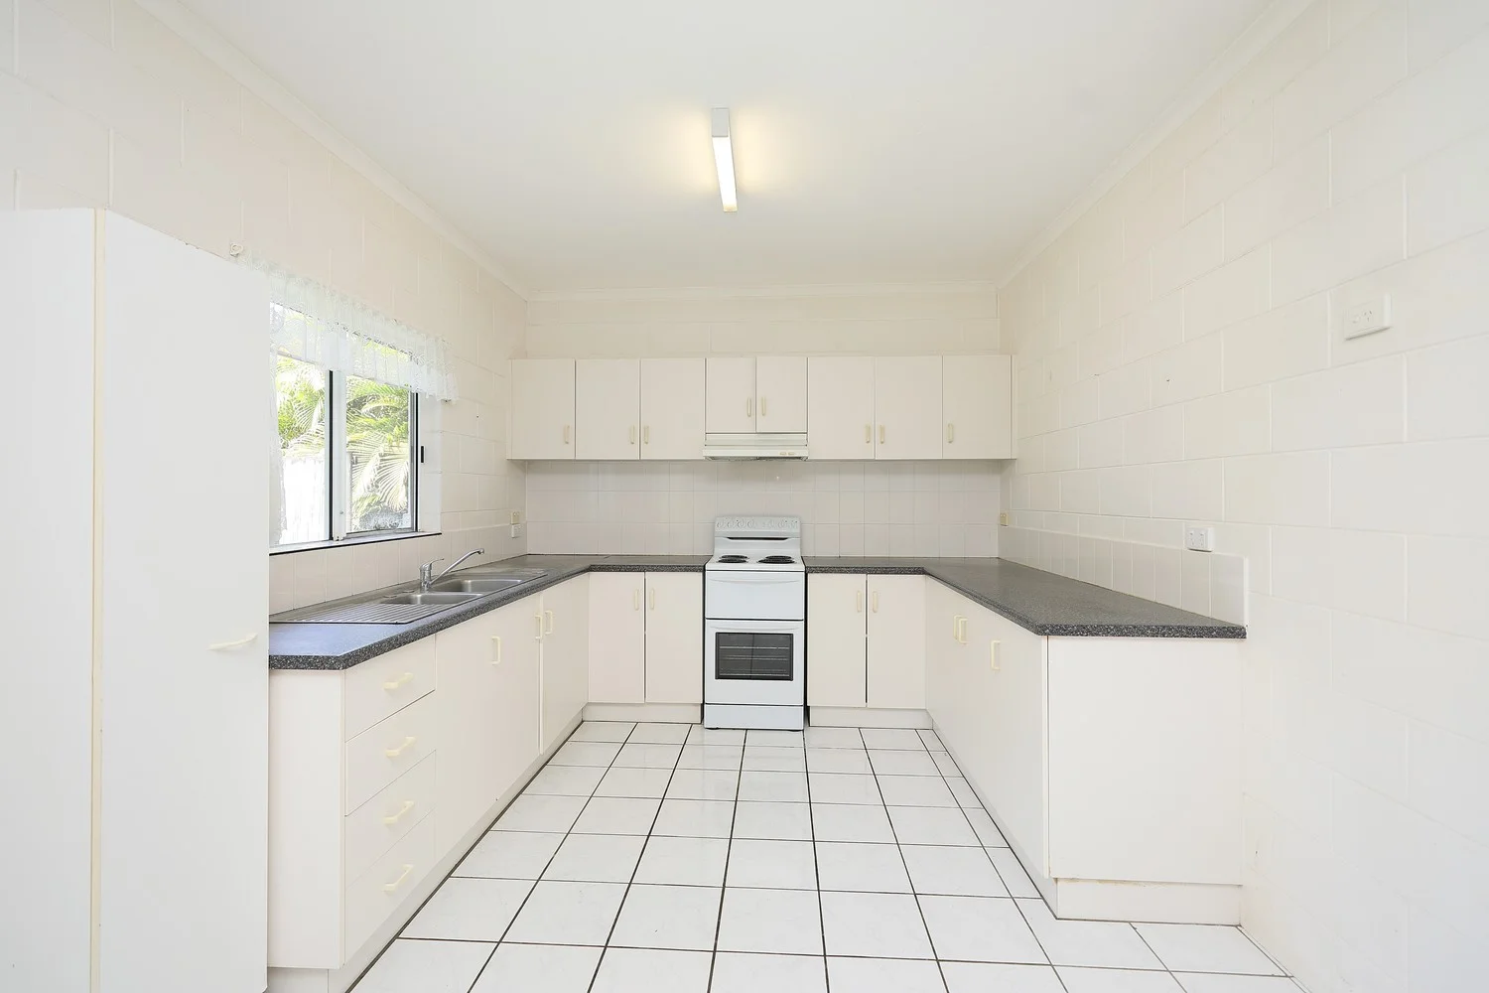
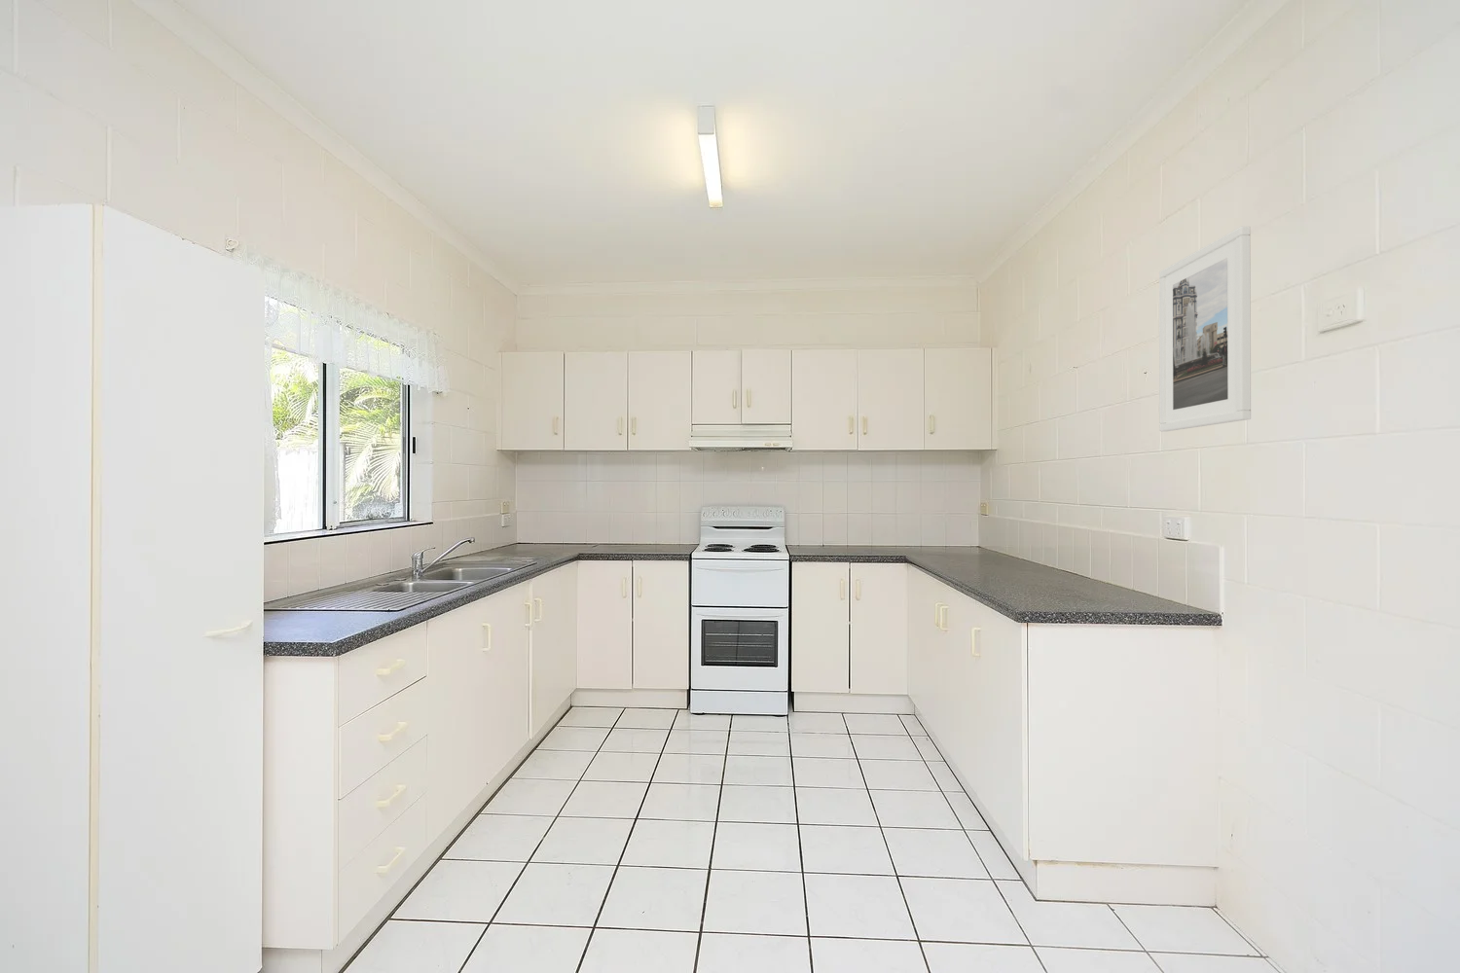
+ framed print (1200, 338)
